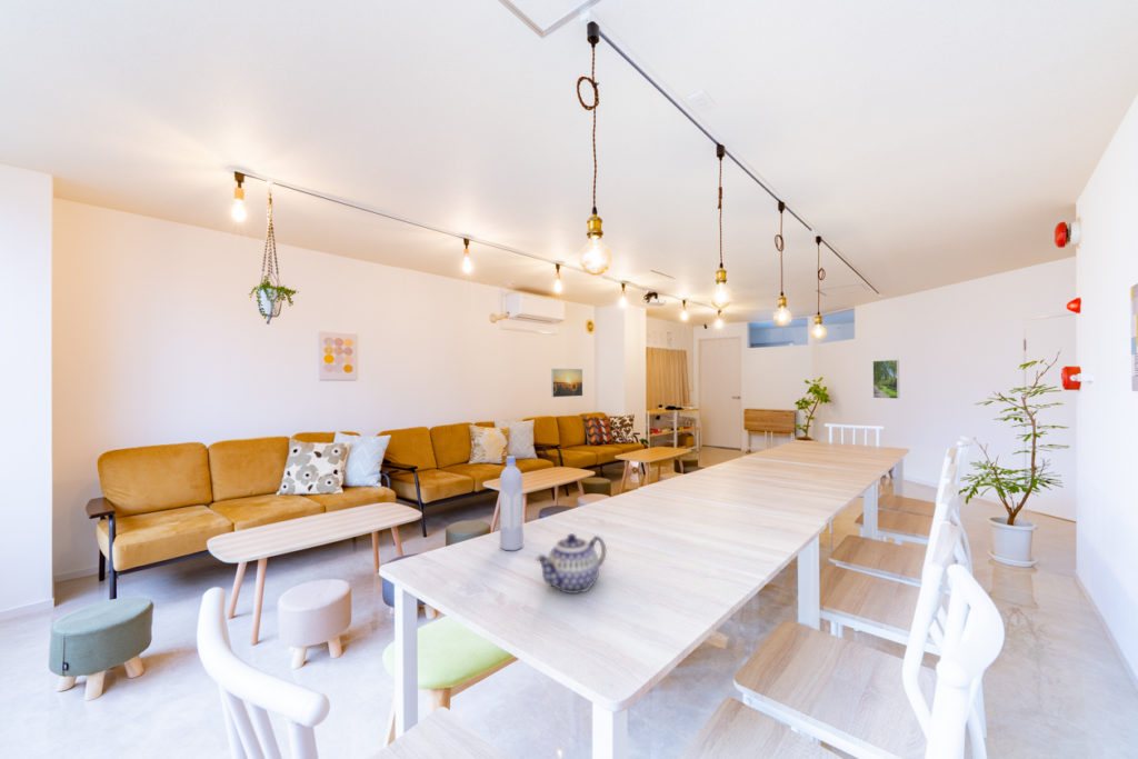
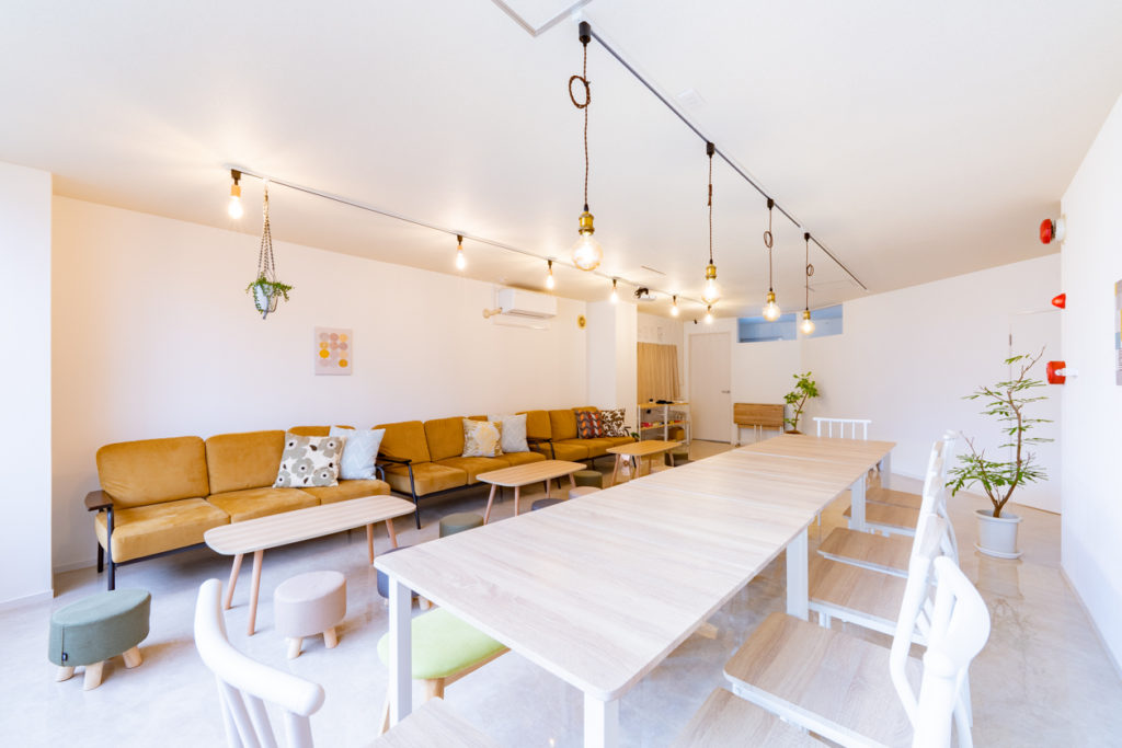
- bottle (511, 501)
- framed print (886, 379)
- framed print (567, 382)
- teapot (572, 559)
